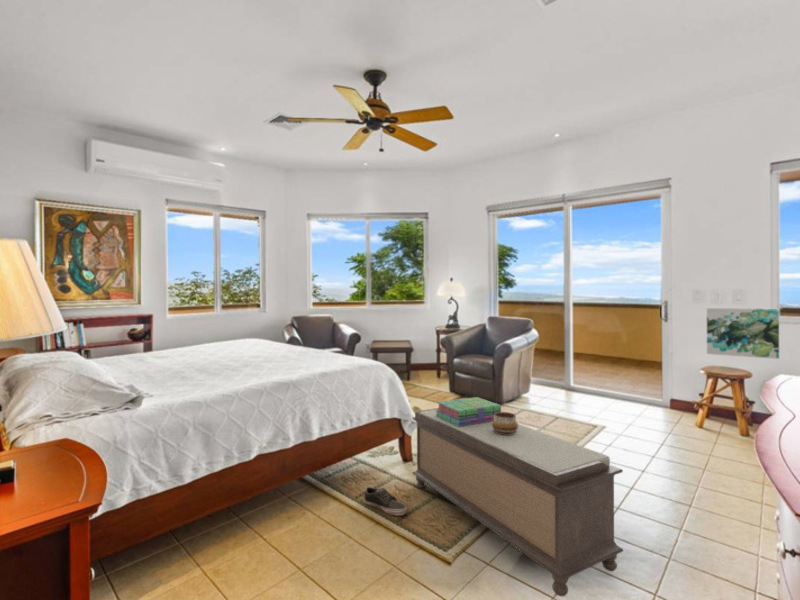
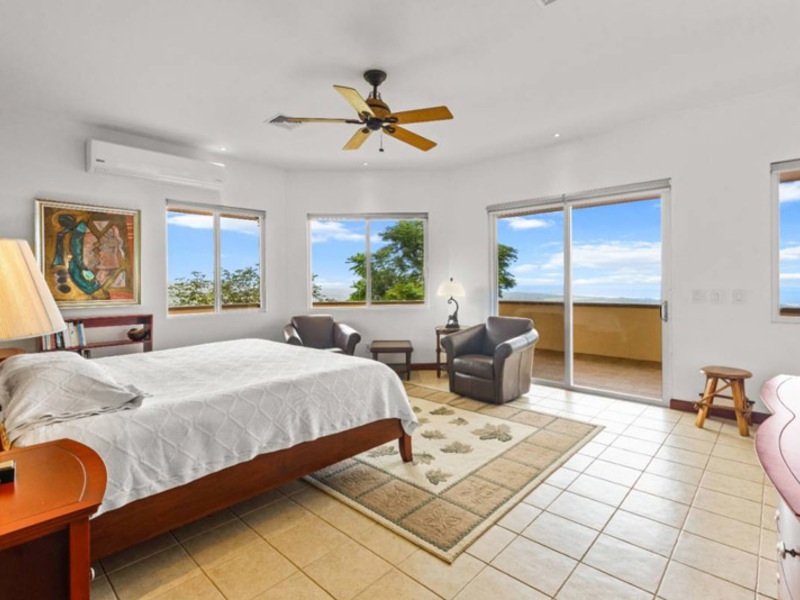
- decorative bowl (504, 423)
- wall art (741, 332)
- shoe (385, 498)
- stack of books (468, 410)
- bench (498, 475)
